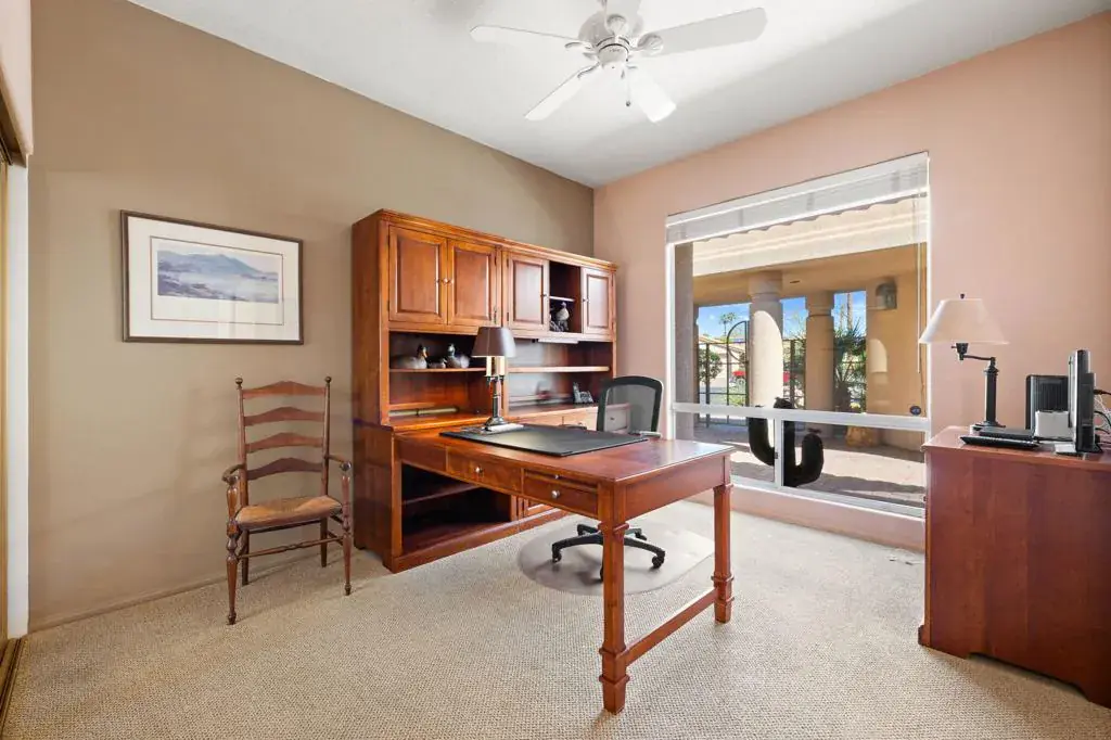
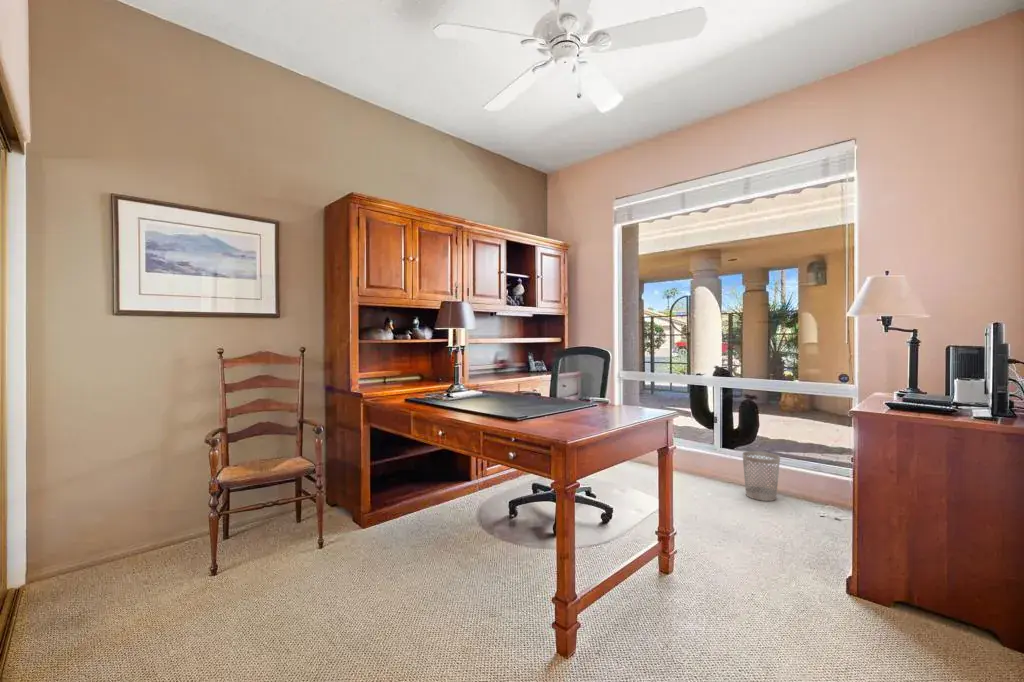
+ wastebasket (760, 475)
